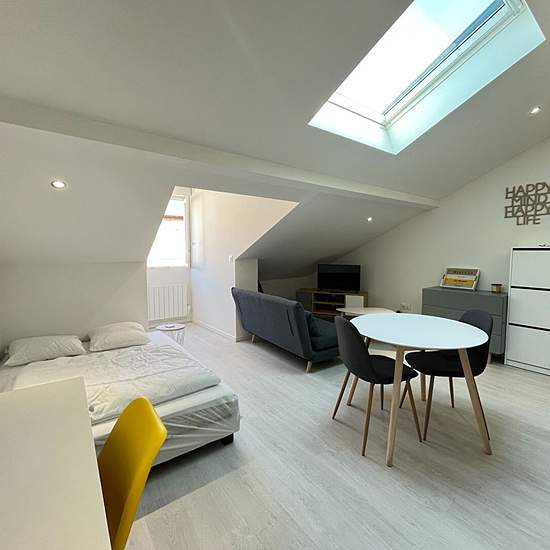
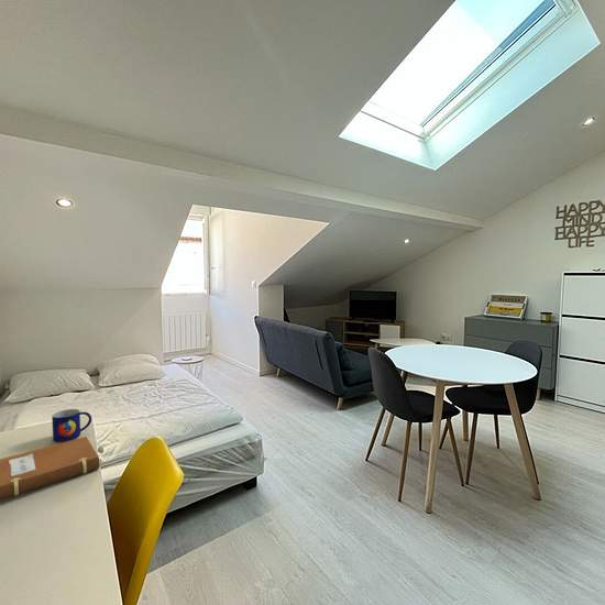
+ notebook (45, 465)
+ mug (73, 424)
